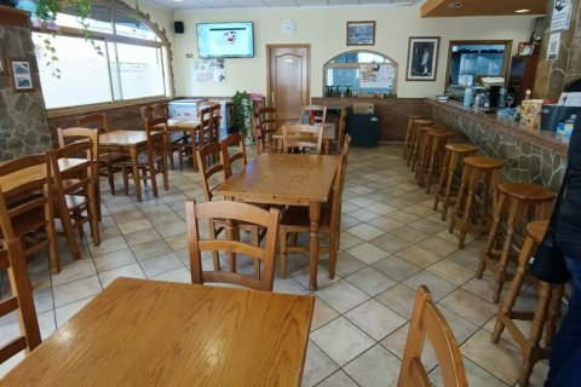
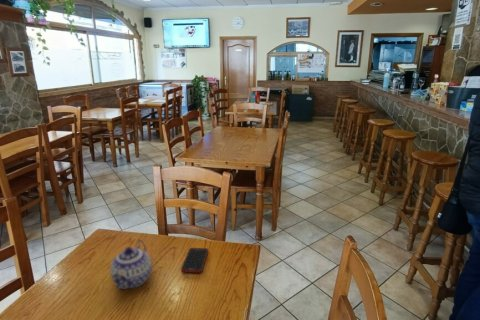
+ cell phone (195, 259)
+ teapot (131, 263)
